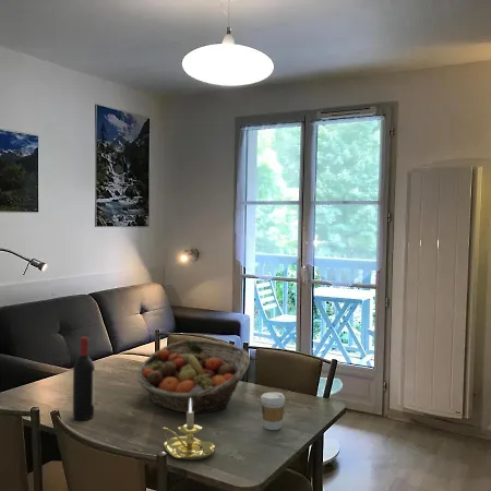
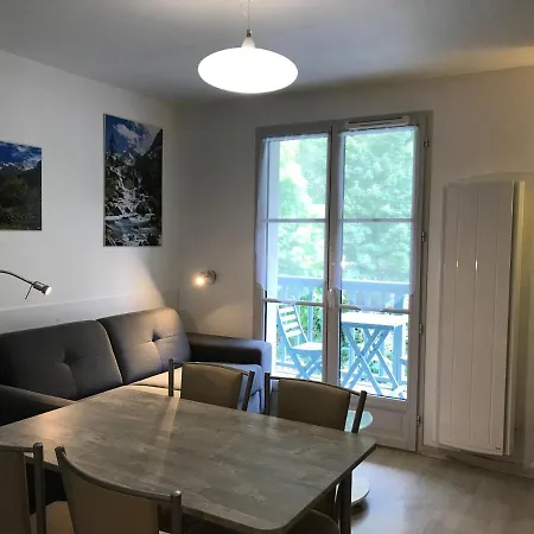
- coffee cup (272, 410)
- fruit basket (192, 374)
- candle holder (185, 423)
- wine bottle (83, 376)
